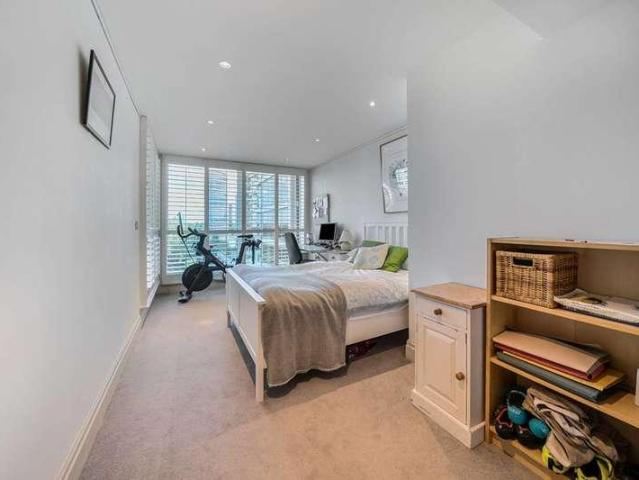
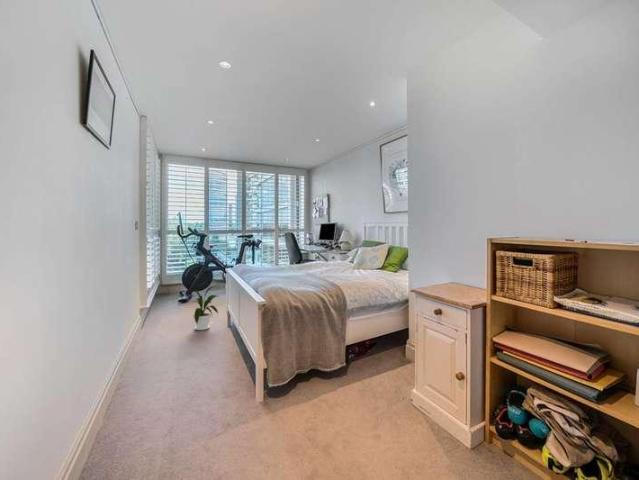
+ house plant (204, 307)
